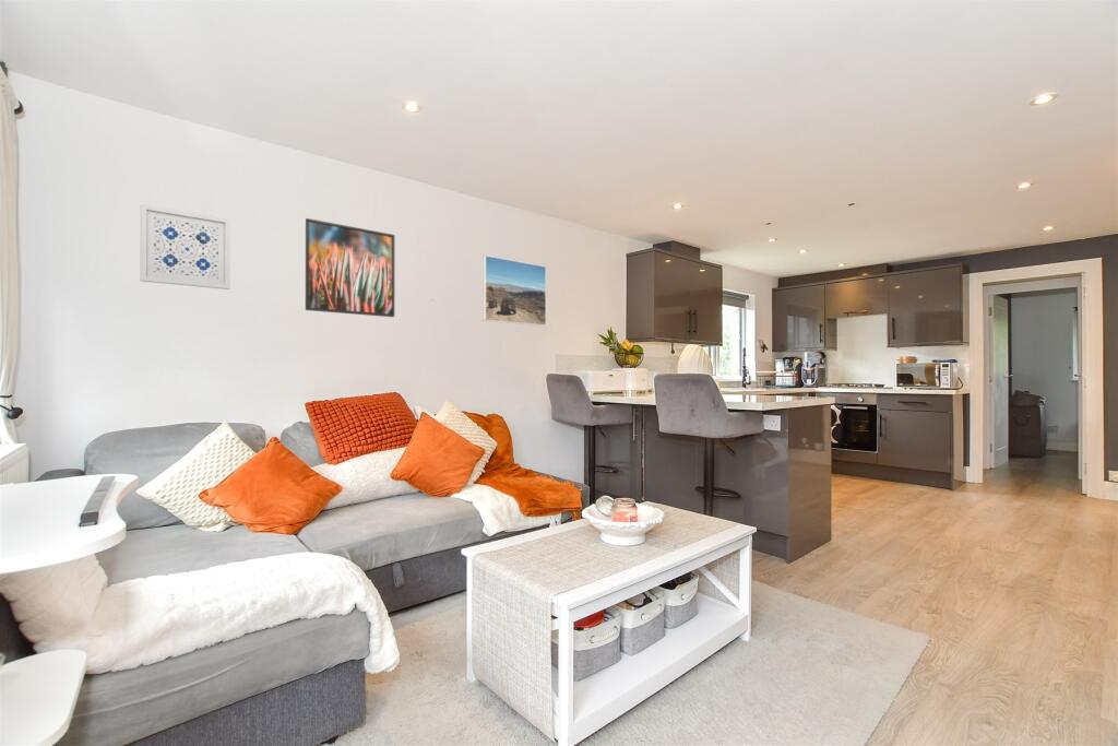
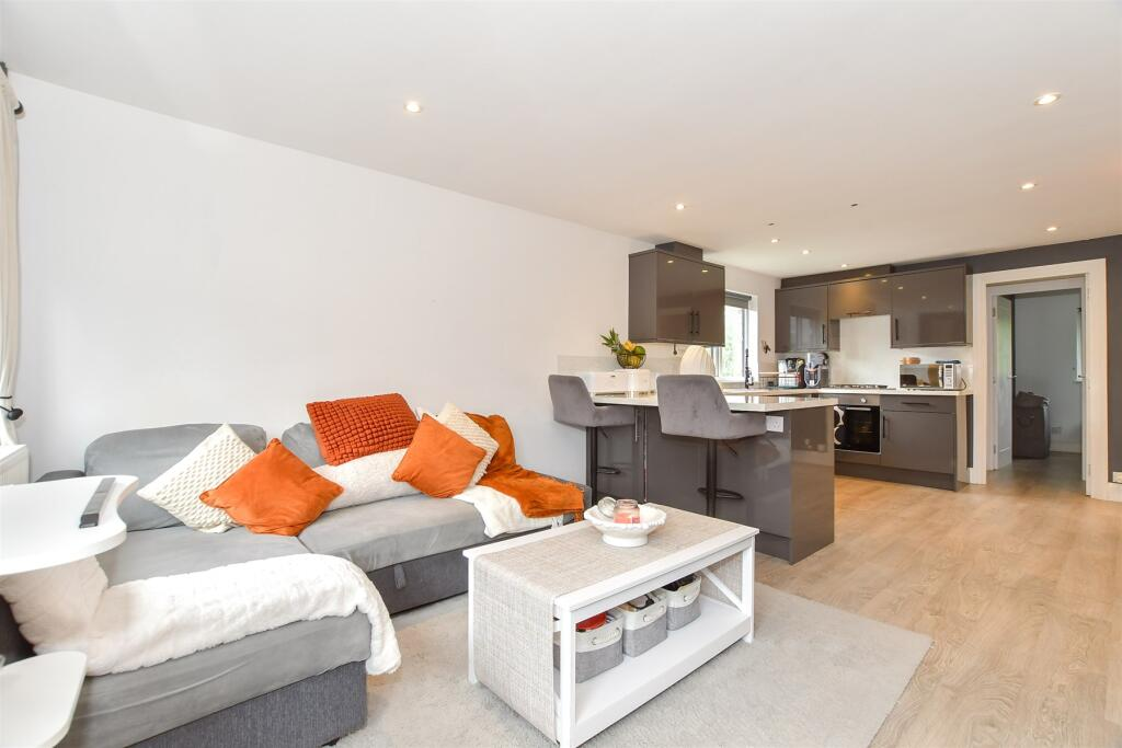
- wall art (187, 248)
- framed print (515, 292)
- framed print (352, 270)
